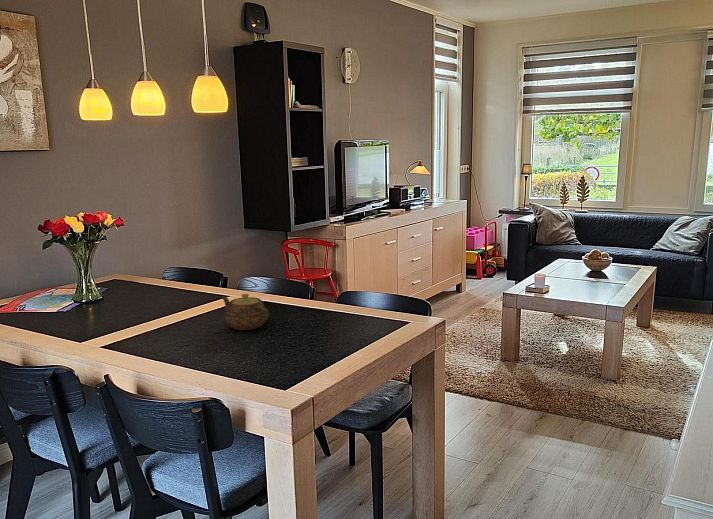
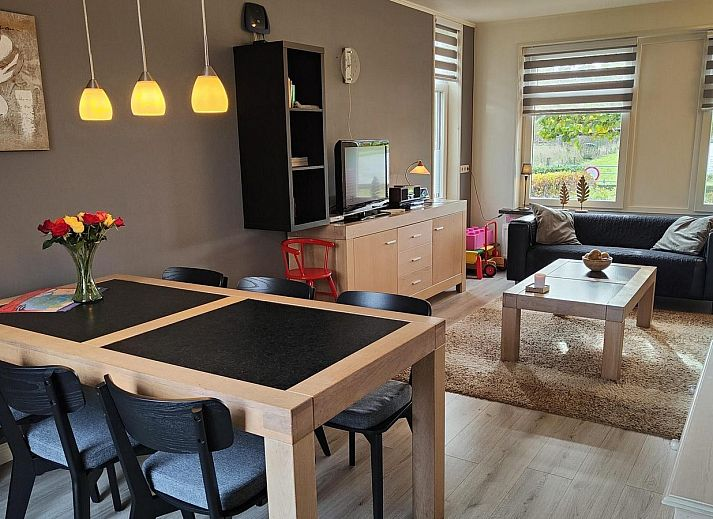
- teapot (244, 310)
